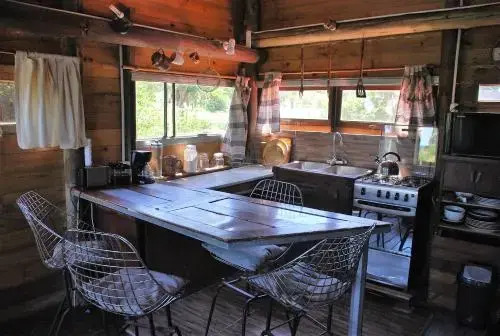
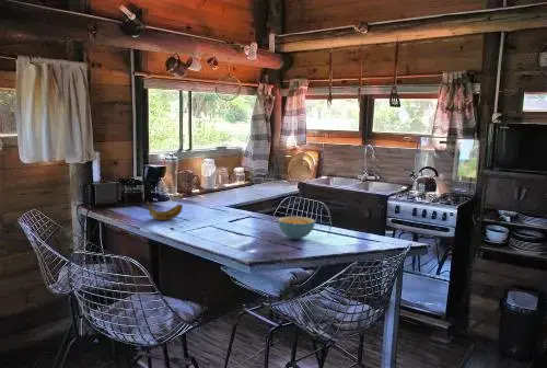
+ banana (166, 210)
+ cereal bowl (295, 229)
